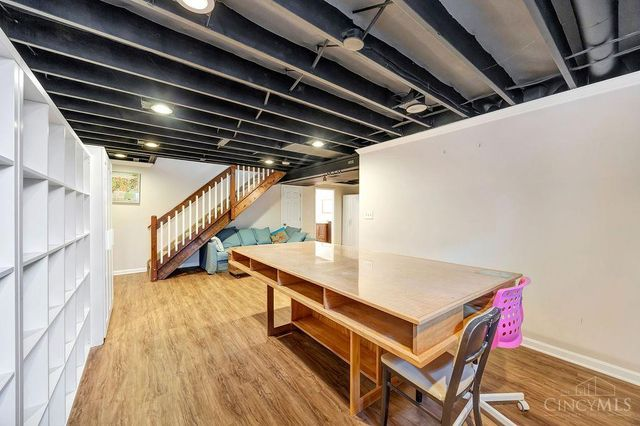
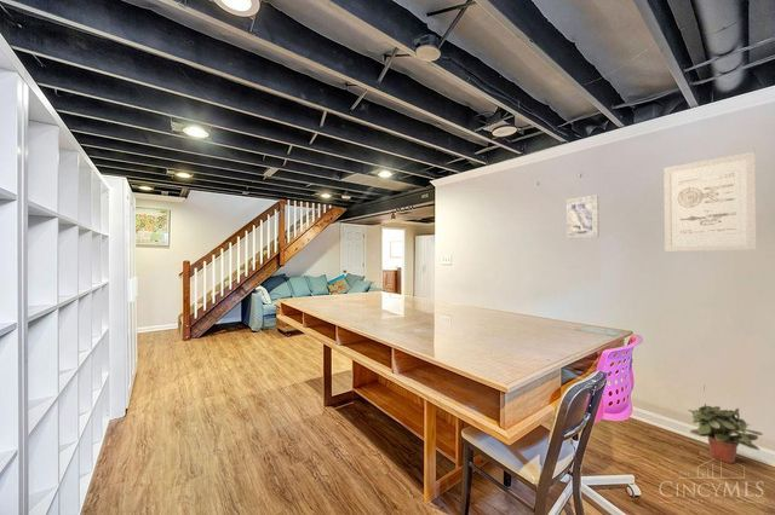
+ wall art (706, 206)
+ wall art (581, 218)
+ potted plant (723, 432)
